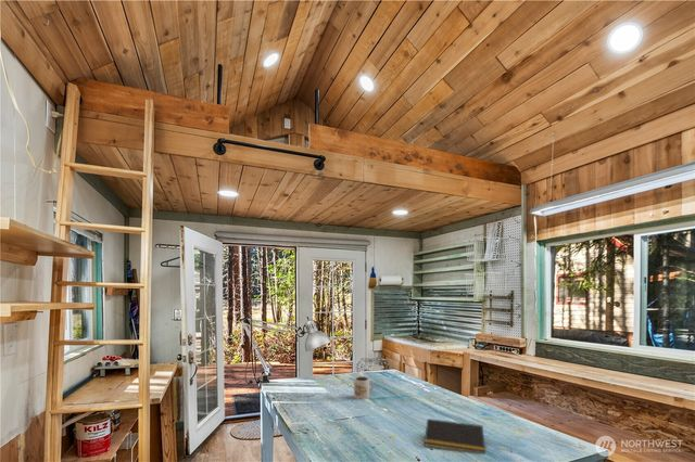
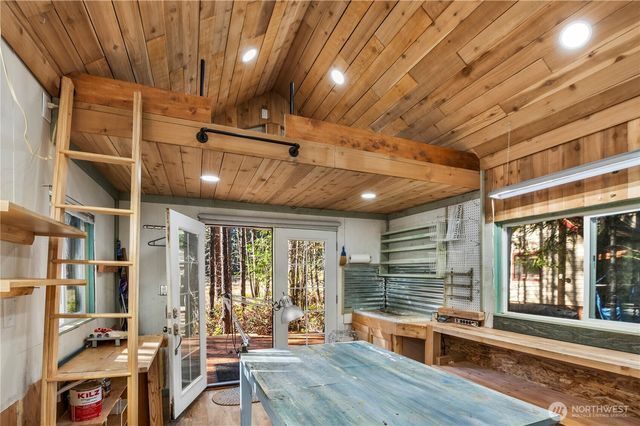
- notepad (454, 435)
- mug (364, 386)
